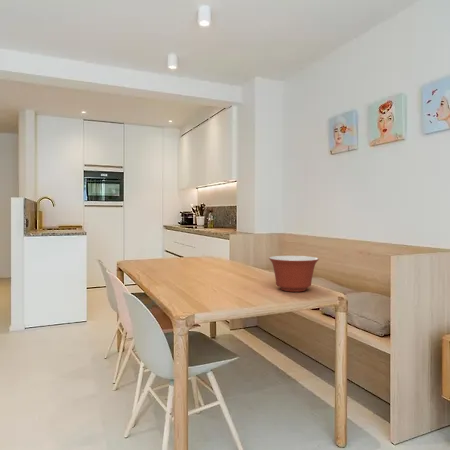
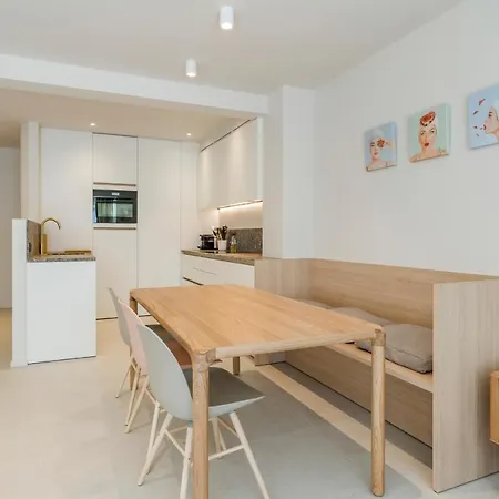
- mixing bowl (293, 273)
